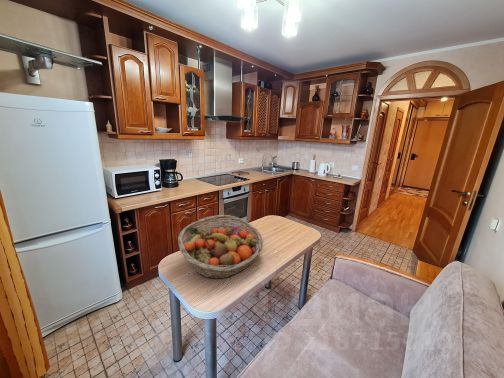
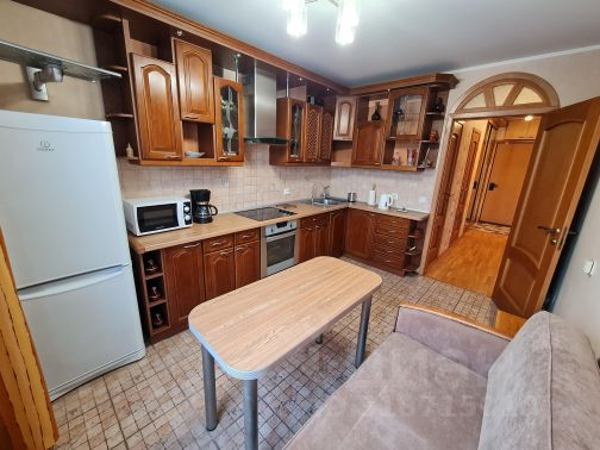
- fruit basket (222, 244)
